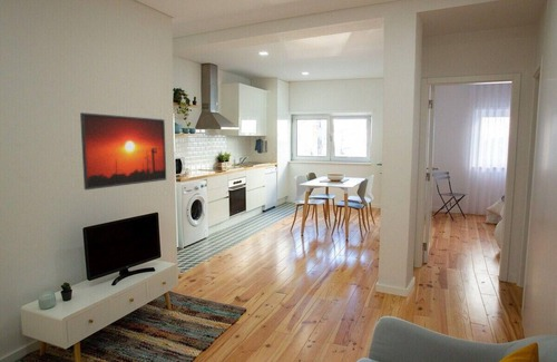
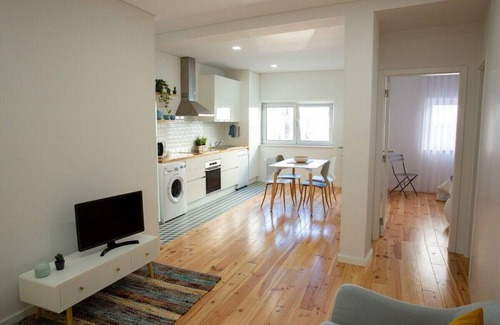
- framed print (128, 150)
